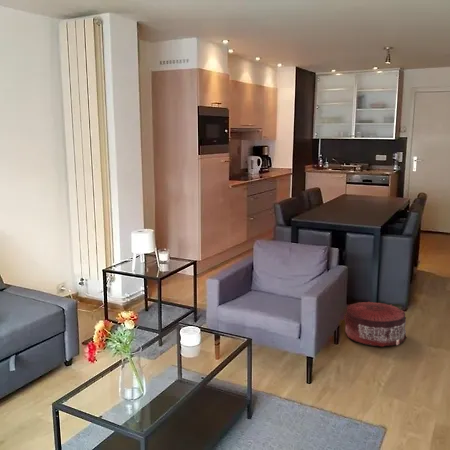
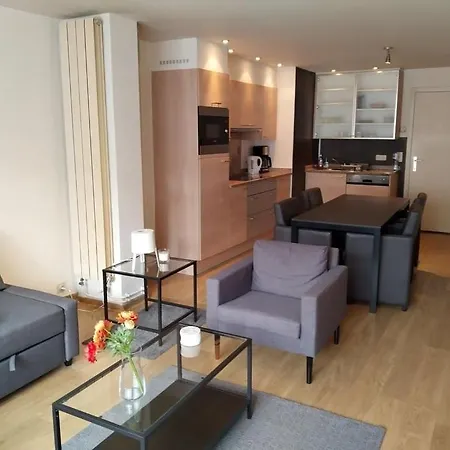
- pouf (375, 321)
